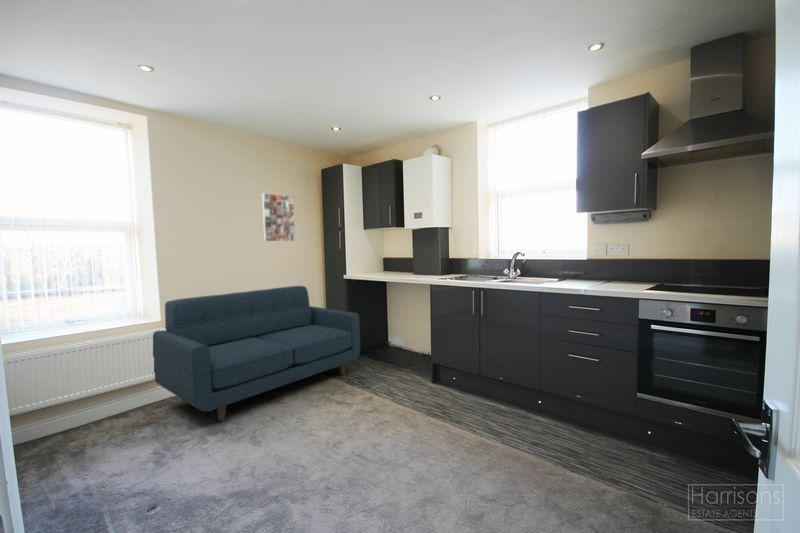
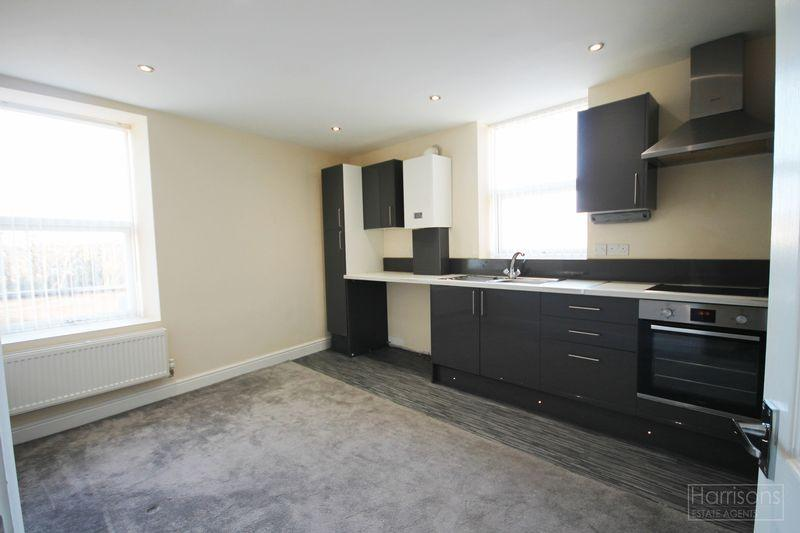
- sofa (265, 339)
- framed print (279, 218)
